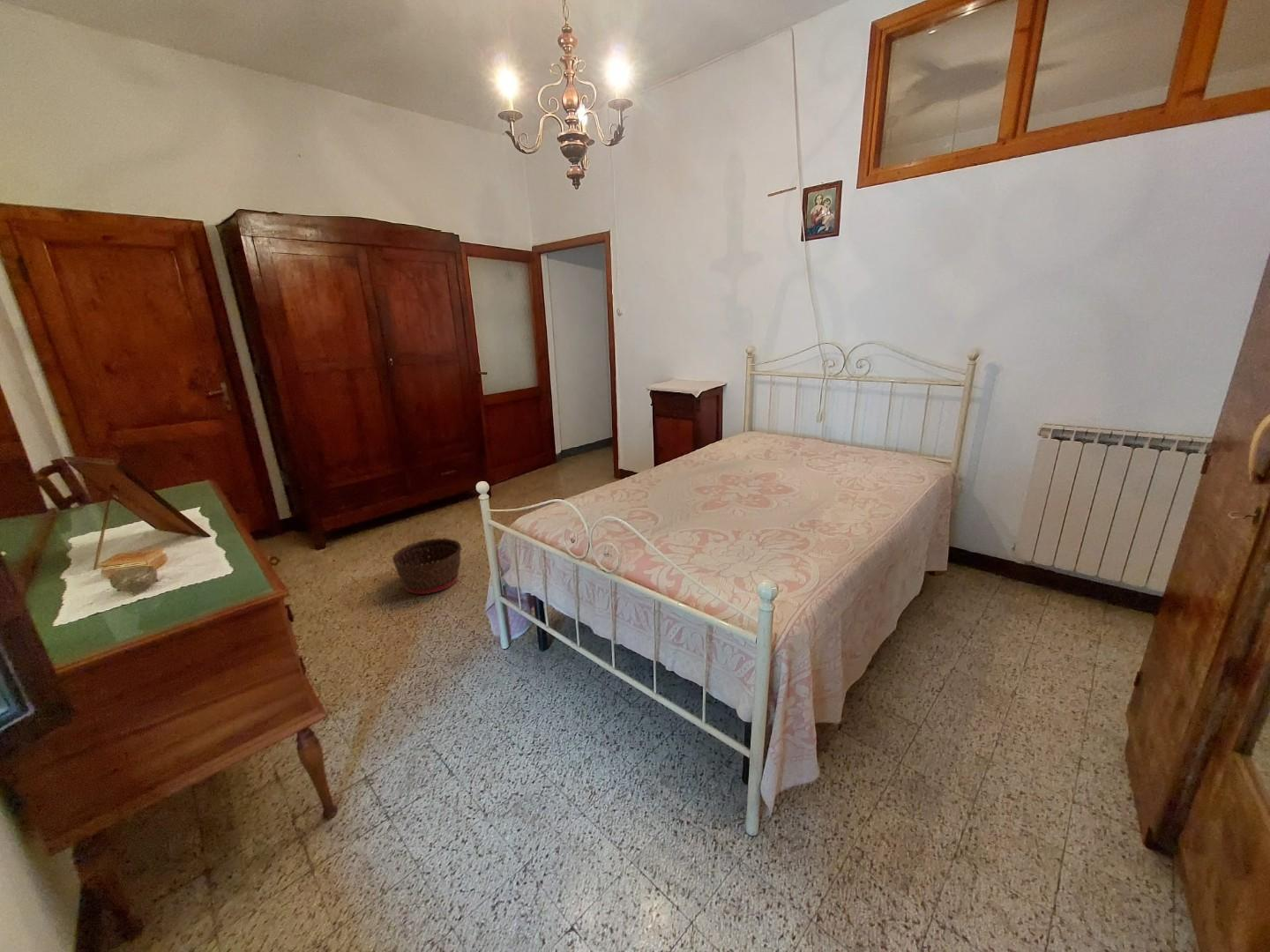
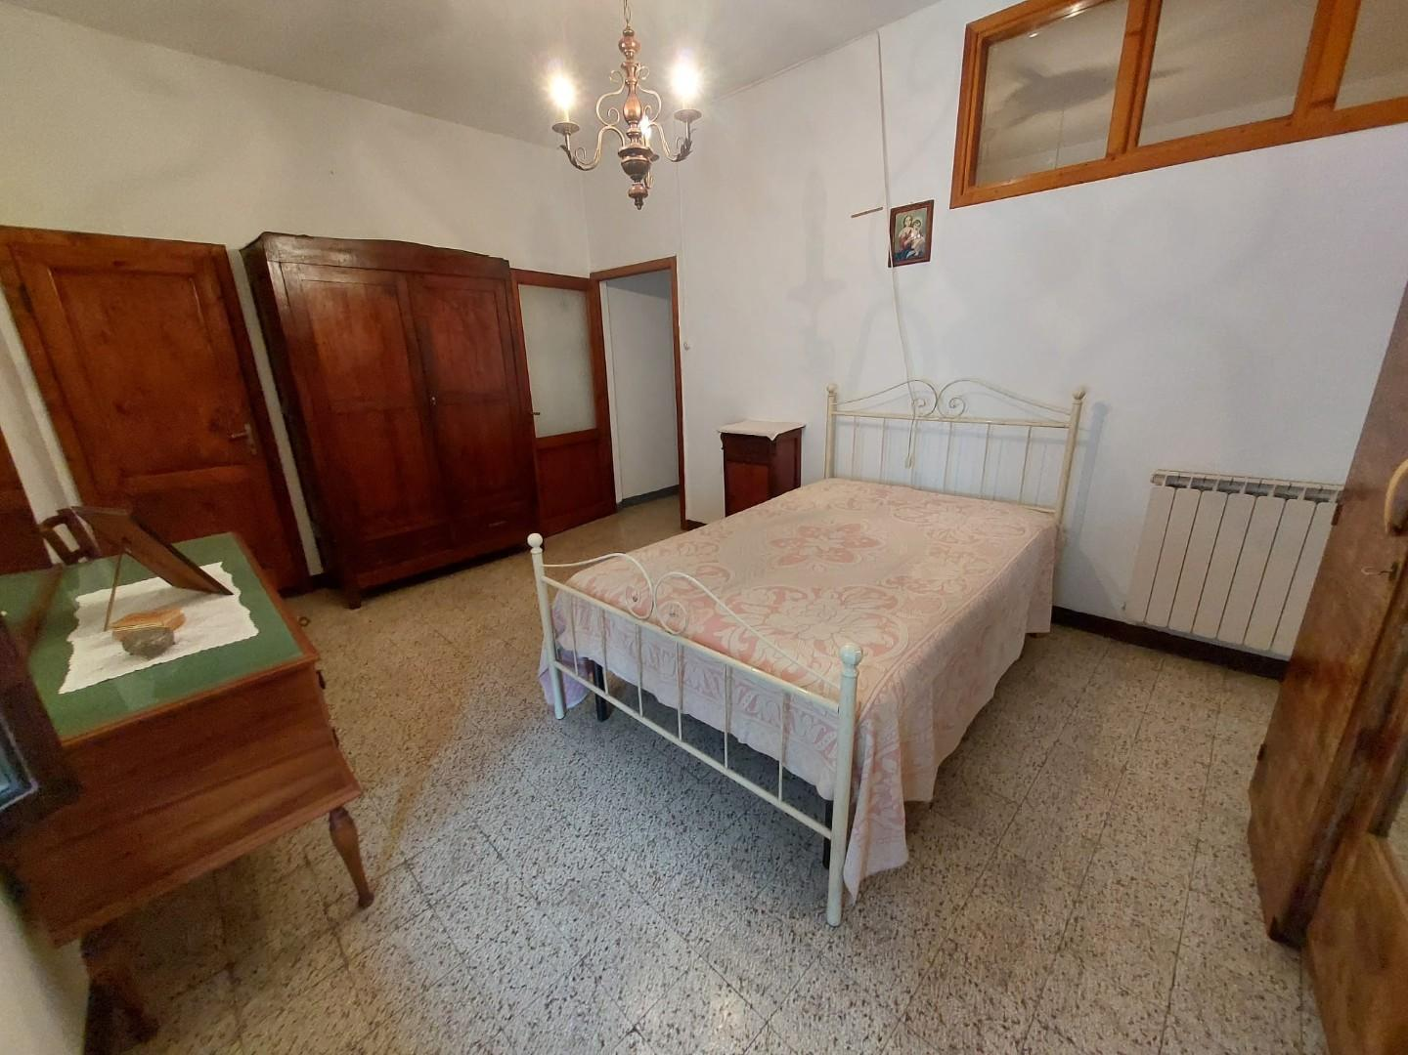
- basket (430, 566)
